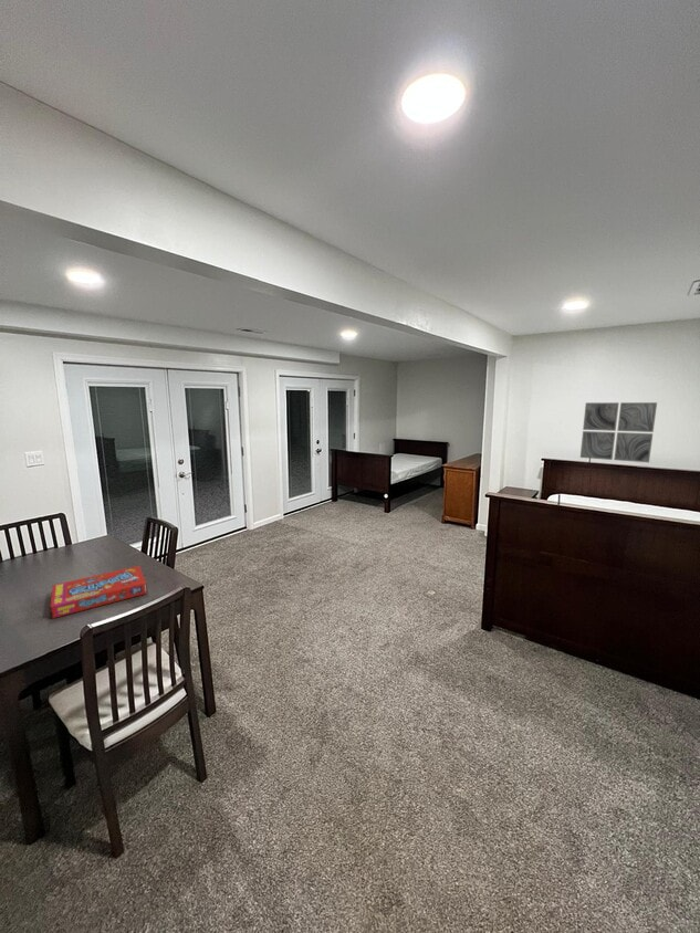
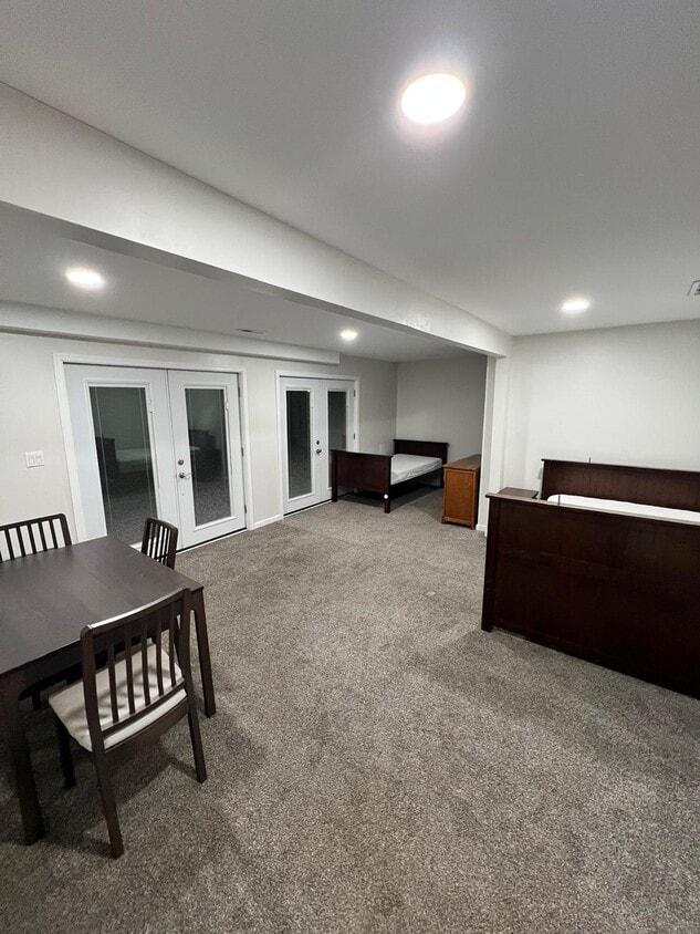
- snack box (100, 589)
- wall art (615, 430)
